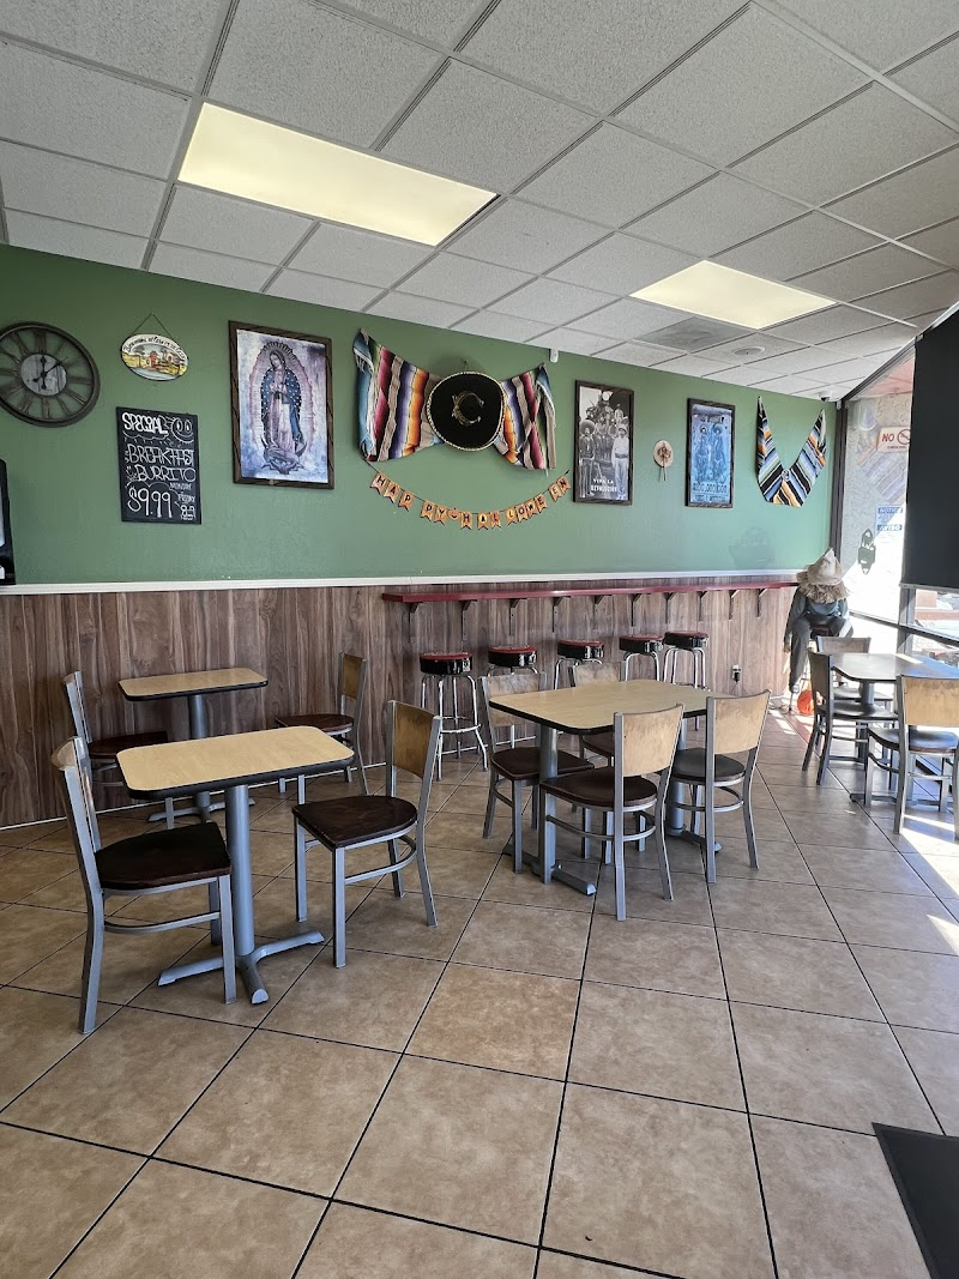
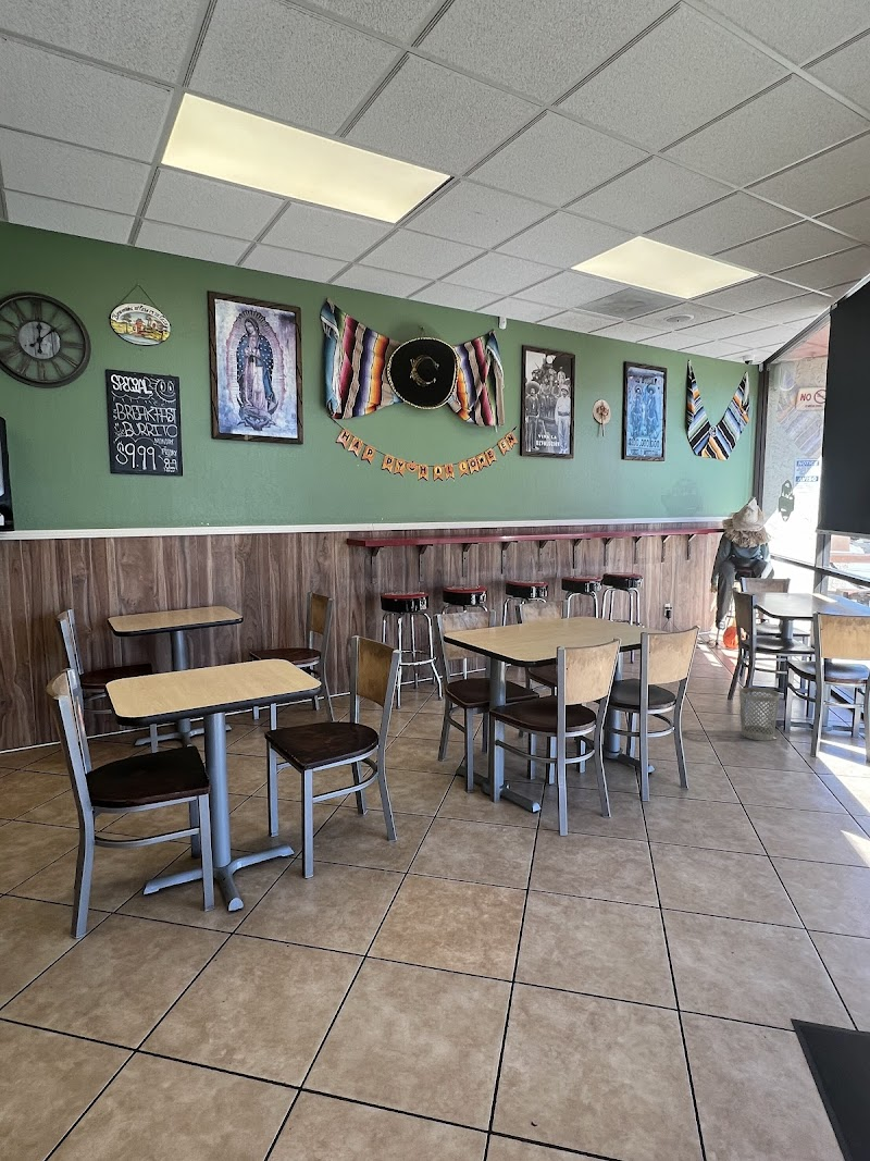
+ wastebasket (757, 714)
